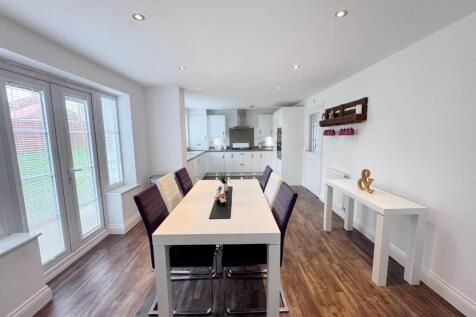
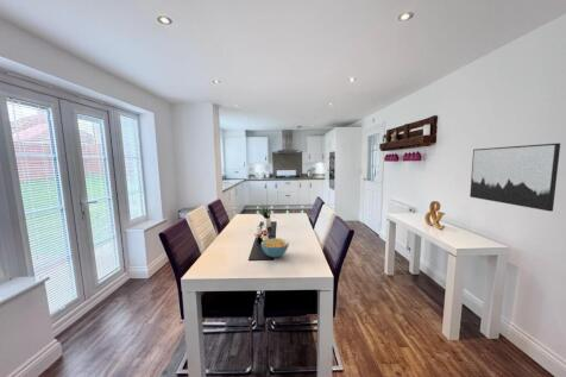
+ wall art (507, 175)
+ cereal bowl (275, 249)
